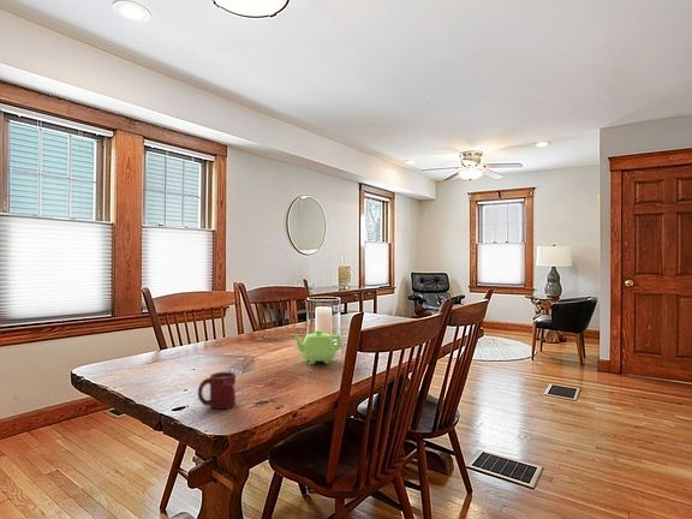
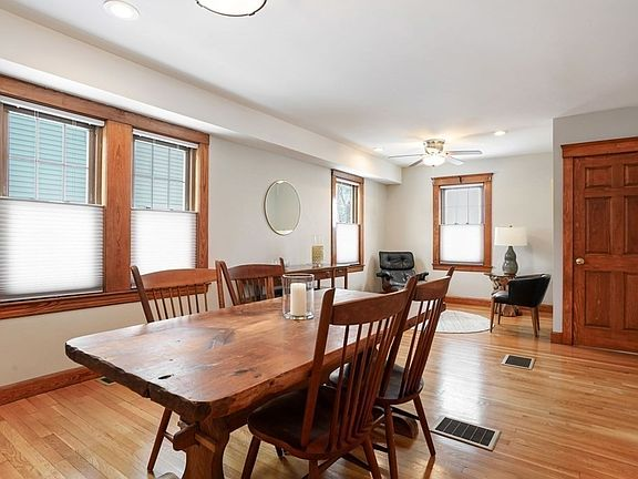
- cup (216, 390)
- teapot (316, 346)
